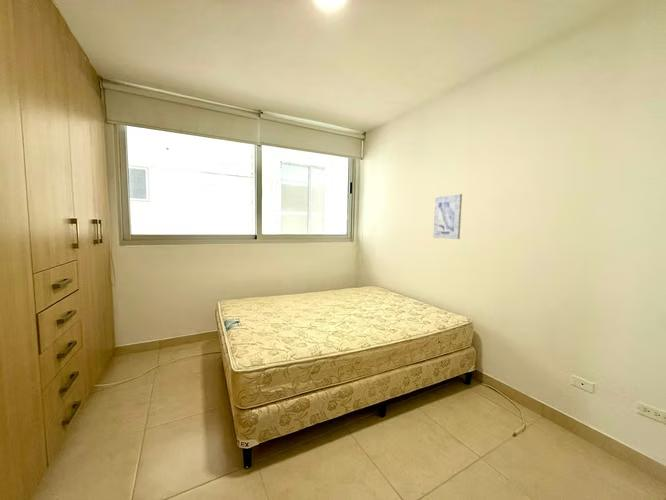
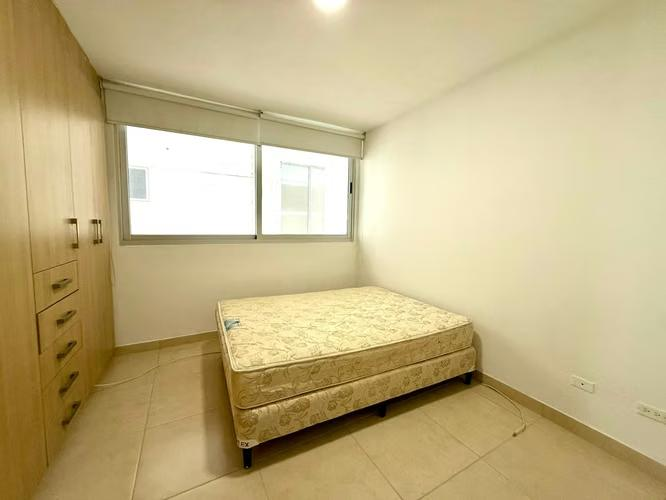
- wall art (446, 217)
